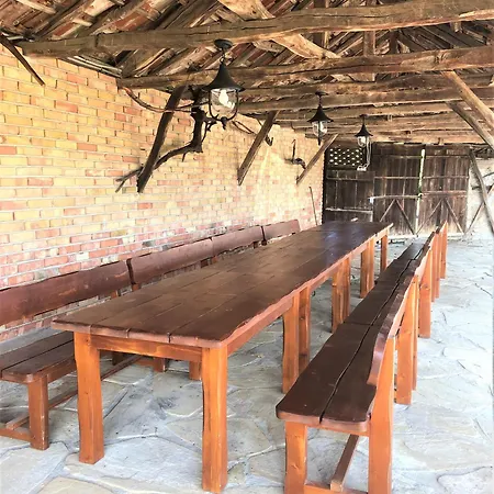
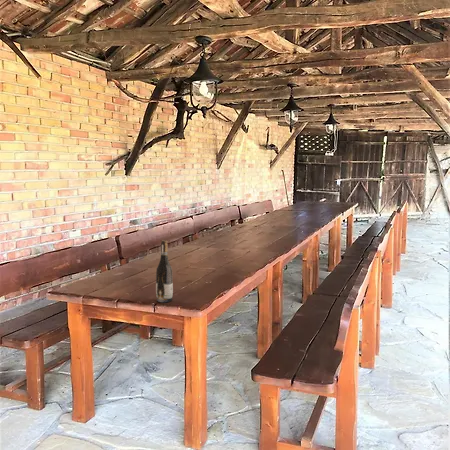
+ wine bottle (164, 270)
